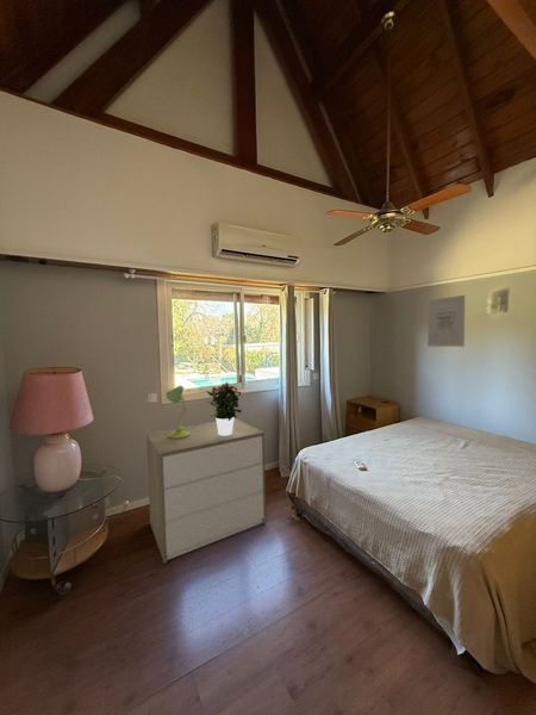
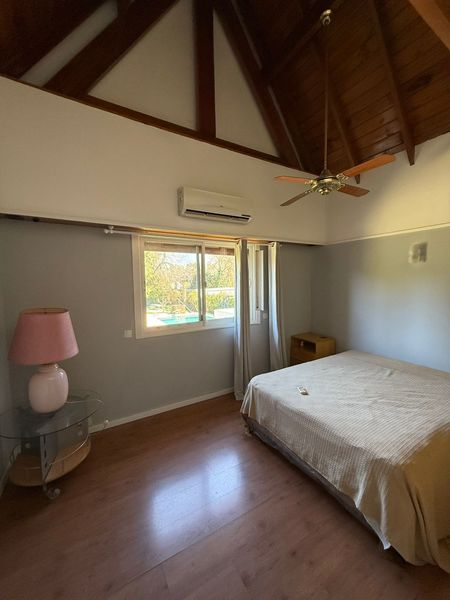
- table lamp (180, 414)
- potted flower (224, 408)
- wall art (444, 322)
- dresser (206, 478)
